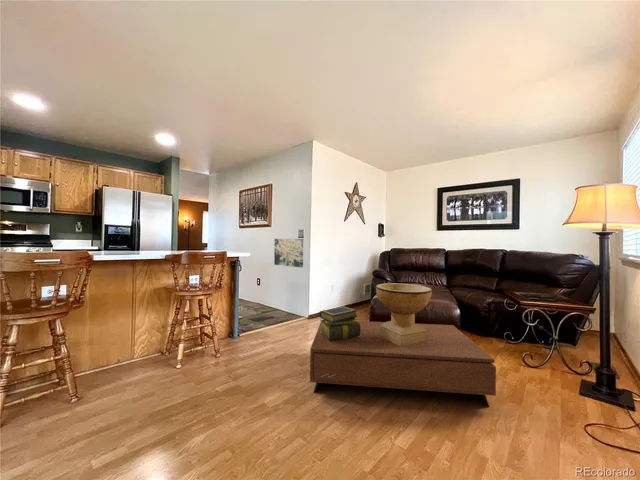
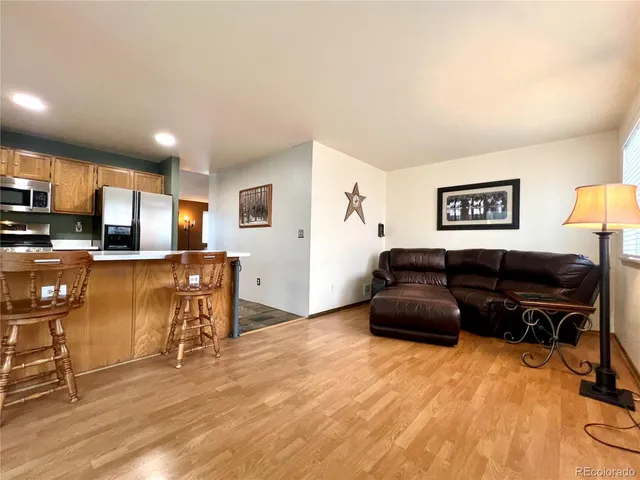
- coffee table (391, 356)
- wall art (288, 252)
- decorative bowl (402, 312)
- stack of books (339, 322)
